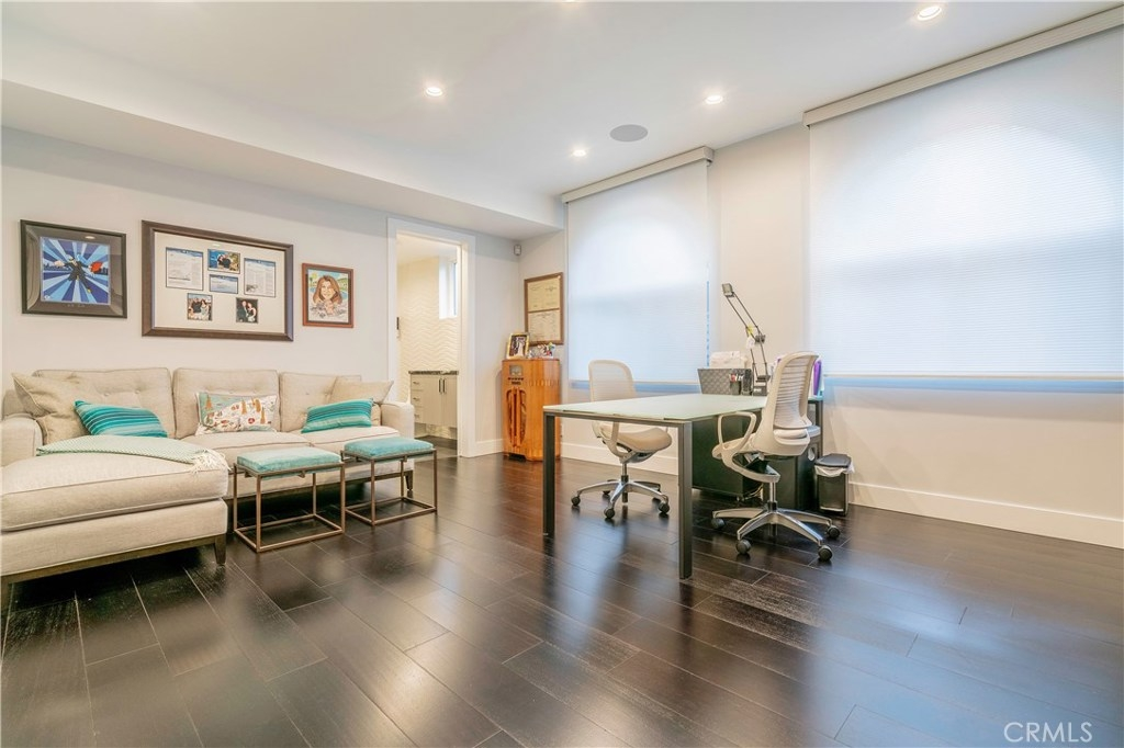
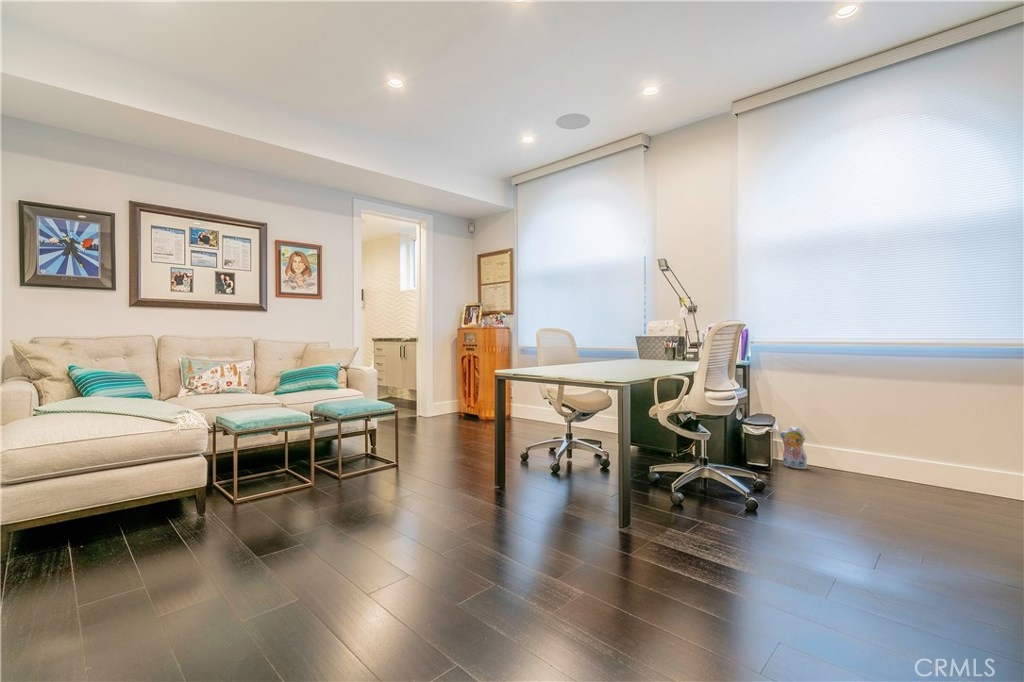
+ plush toy (793, 446)
